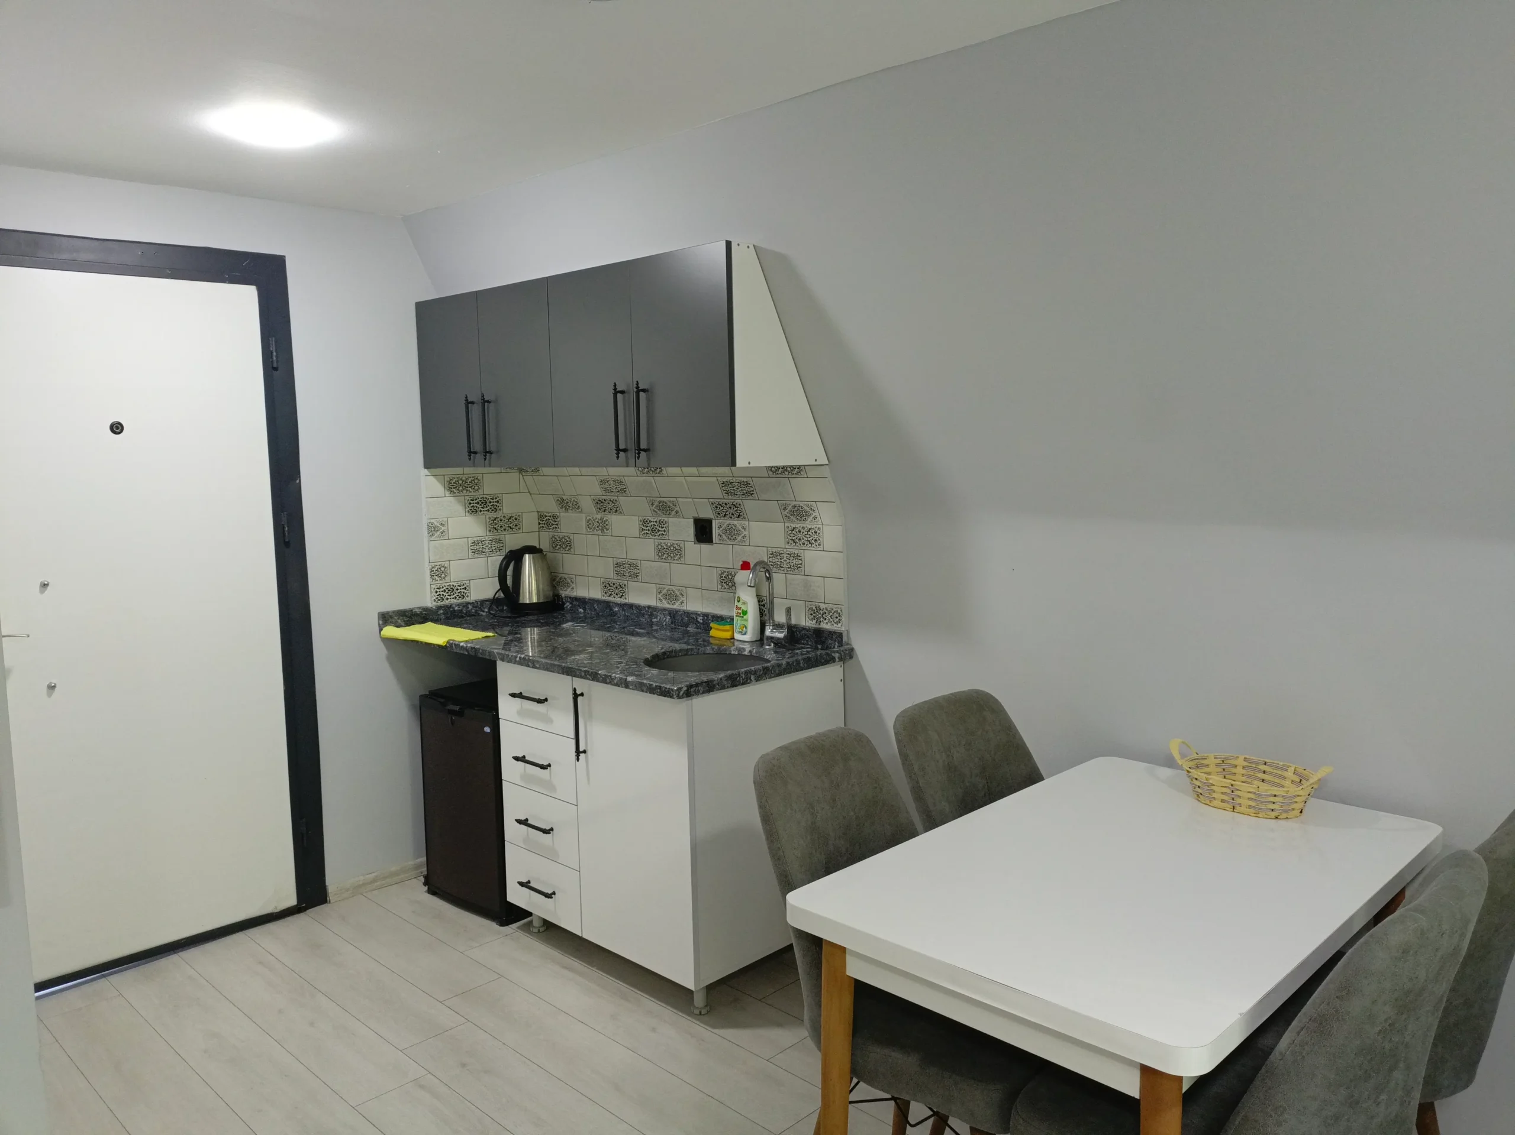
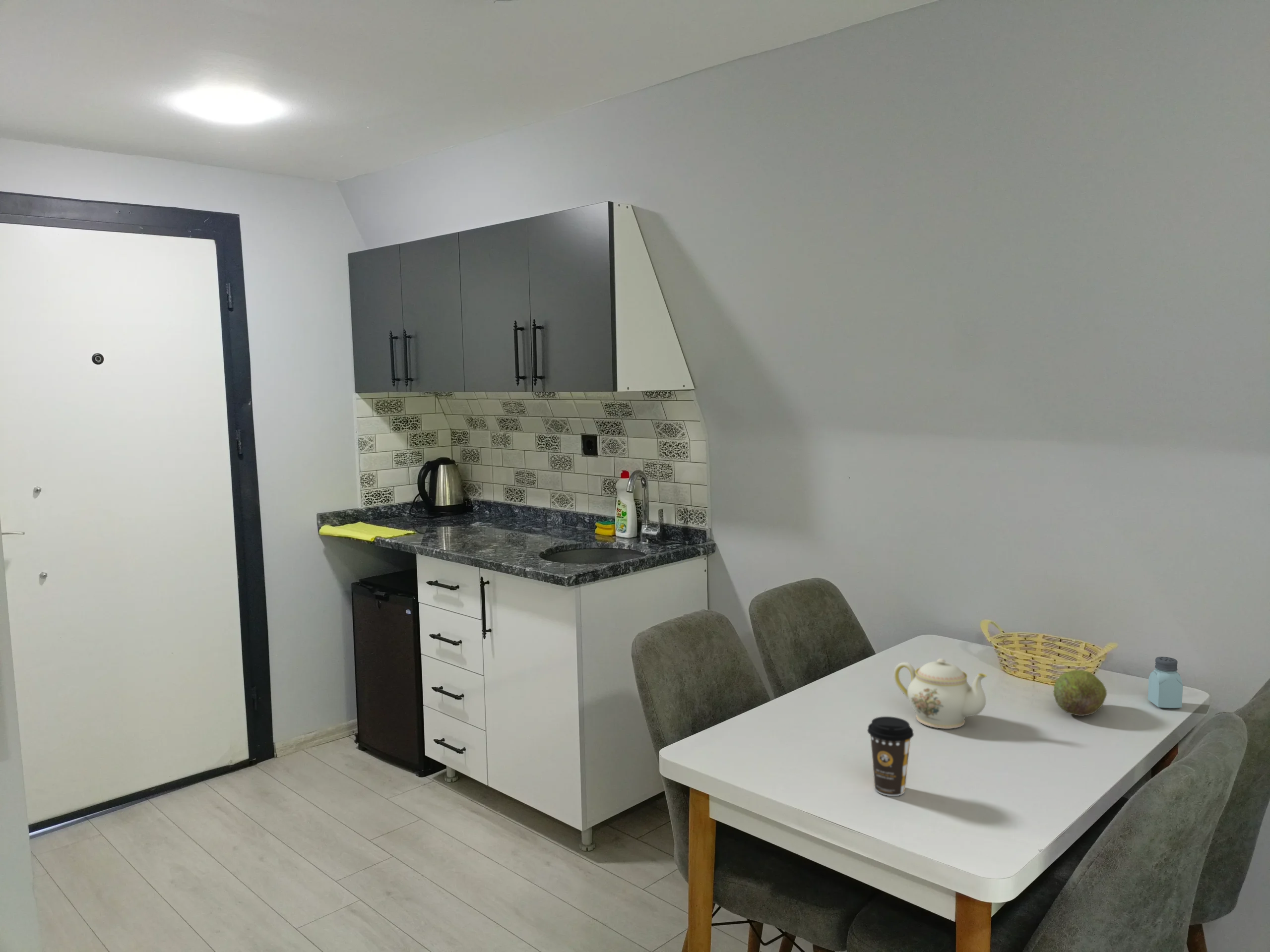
+ saltshaker (1165, 682)
+ coffee cup (890, 756)
+ fruit (1080, 690)
+ teapot (938, 689)
